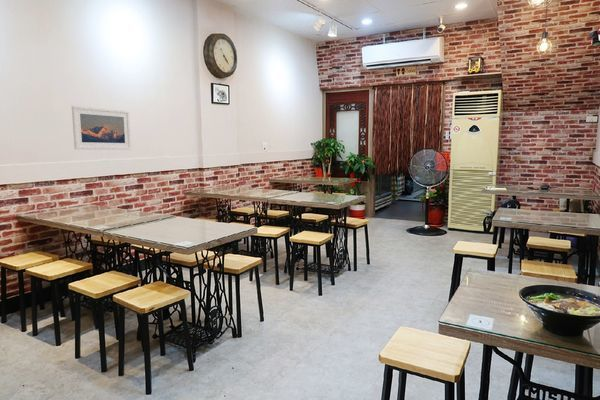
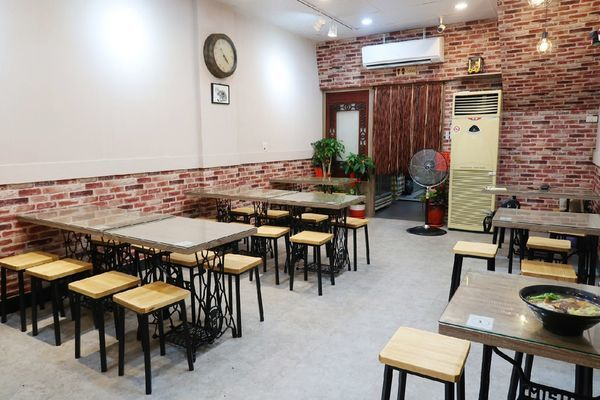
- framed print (103, 129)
